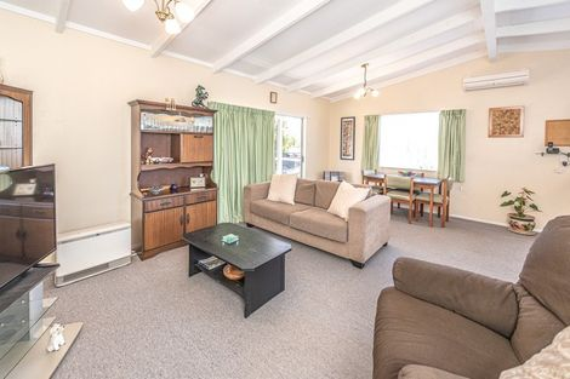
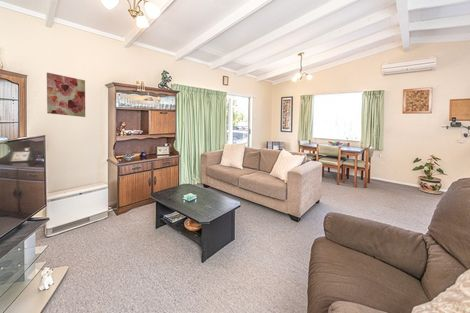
+ wall art (67, 96)
